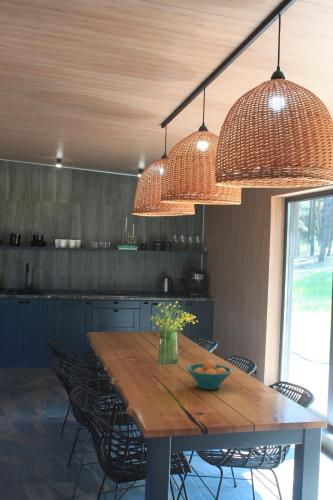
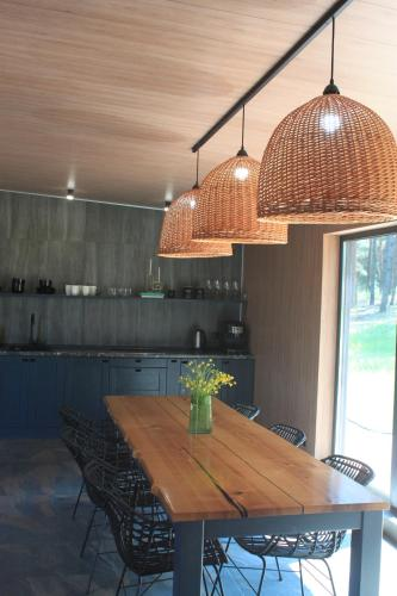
- fruit bowl (209, 373)
